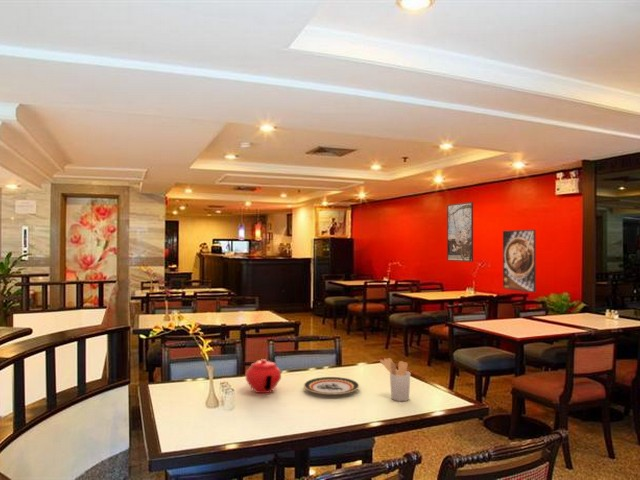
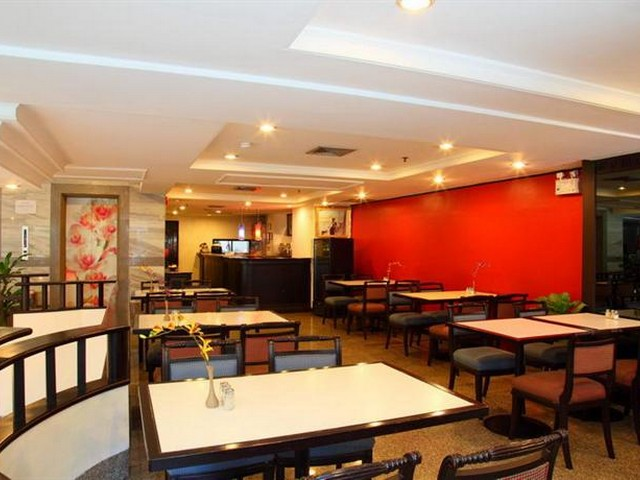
- teapot (263, 374)
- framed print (459, 232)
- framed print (518, 260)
- plate (331, 387)
- utensil holder (395, 378)
